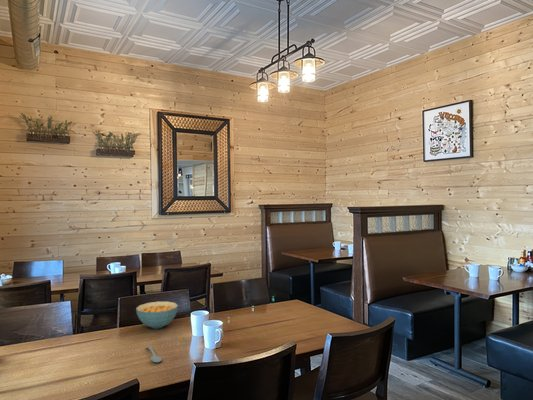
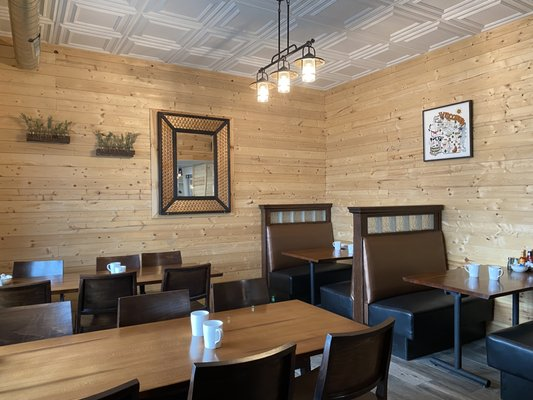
- spoon (152, 353)
- cereal bowl (157, 316)
